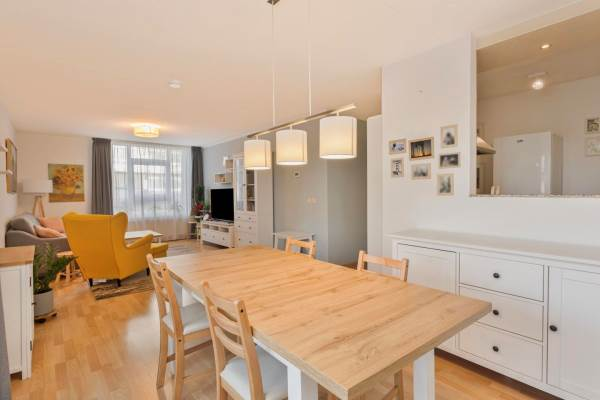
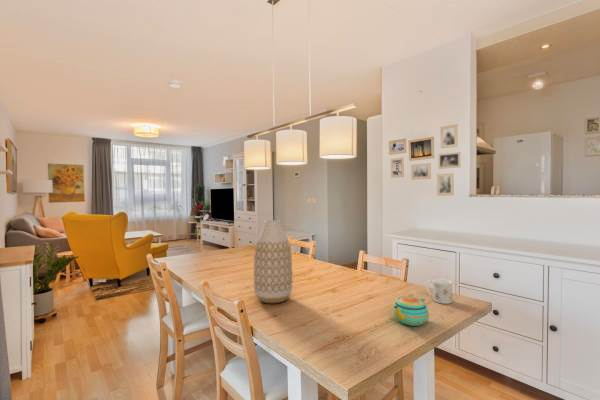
+ mug (438, 289)
+ teapot (409, 308)
+ vase (273, 260)
